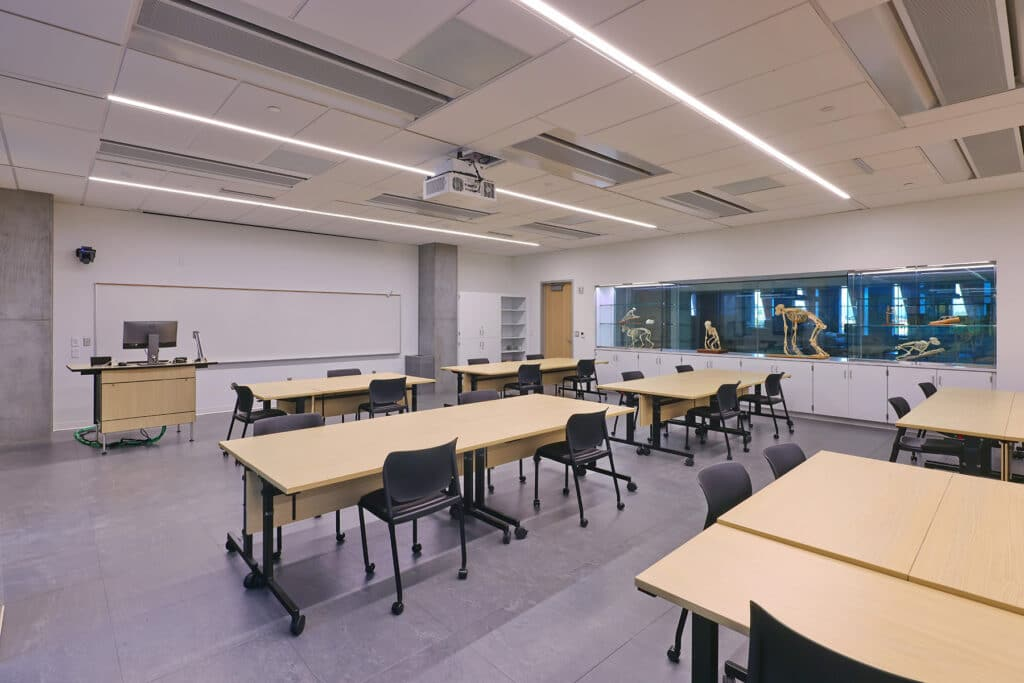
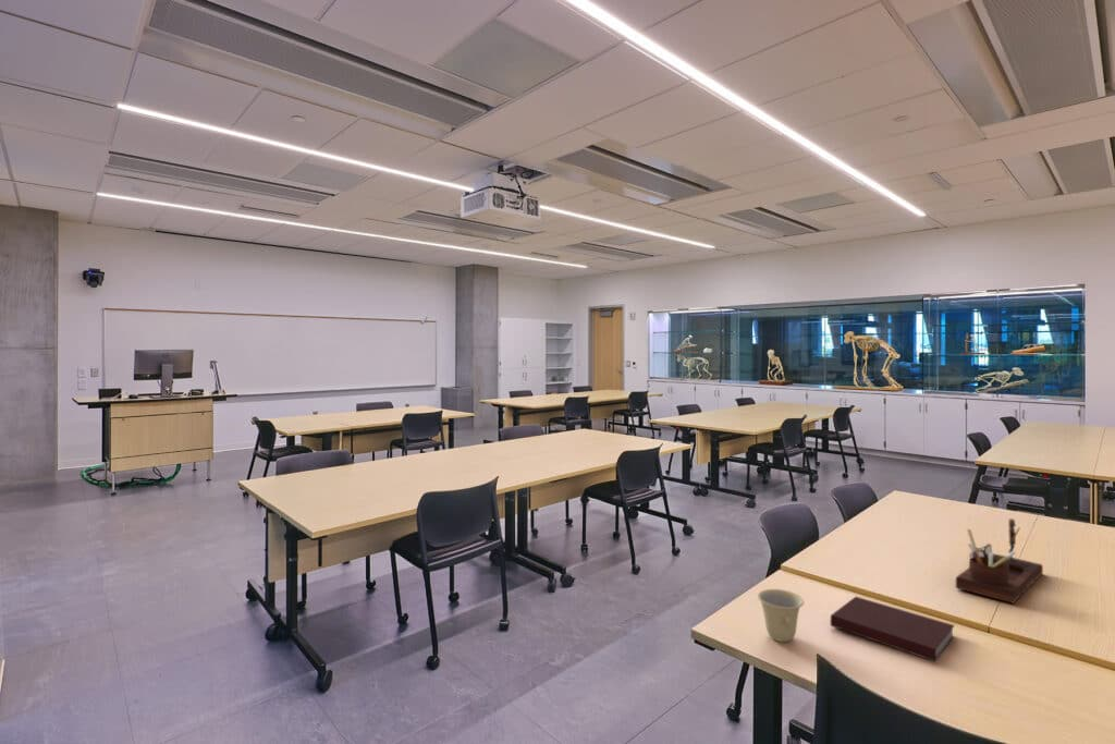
+ cup (780, 617)
+ notebook (891, 625)
+ desk organizer (997, 554)
